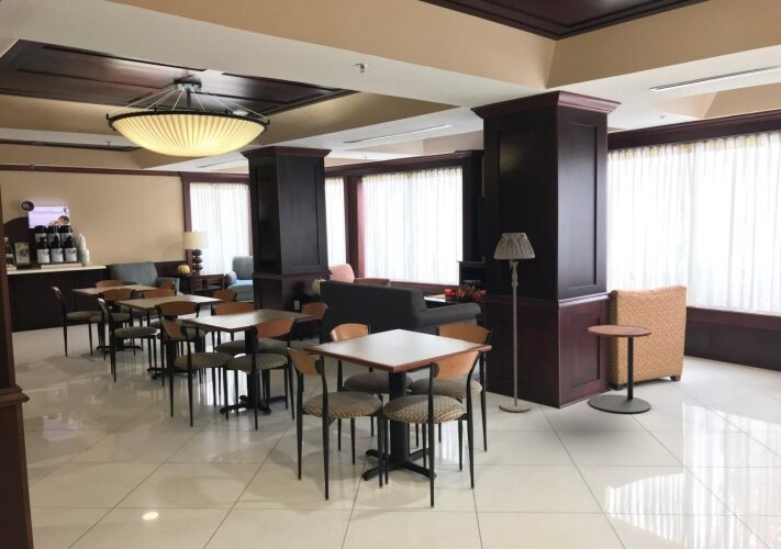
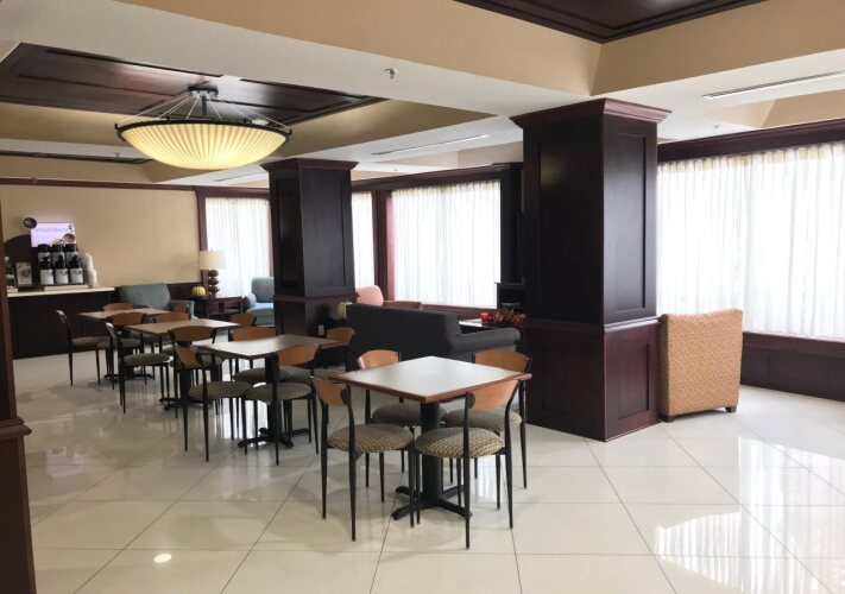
- floor lamp (514, 321)
- side table (627, 367)
